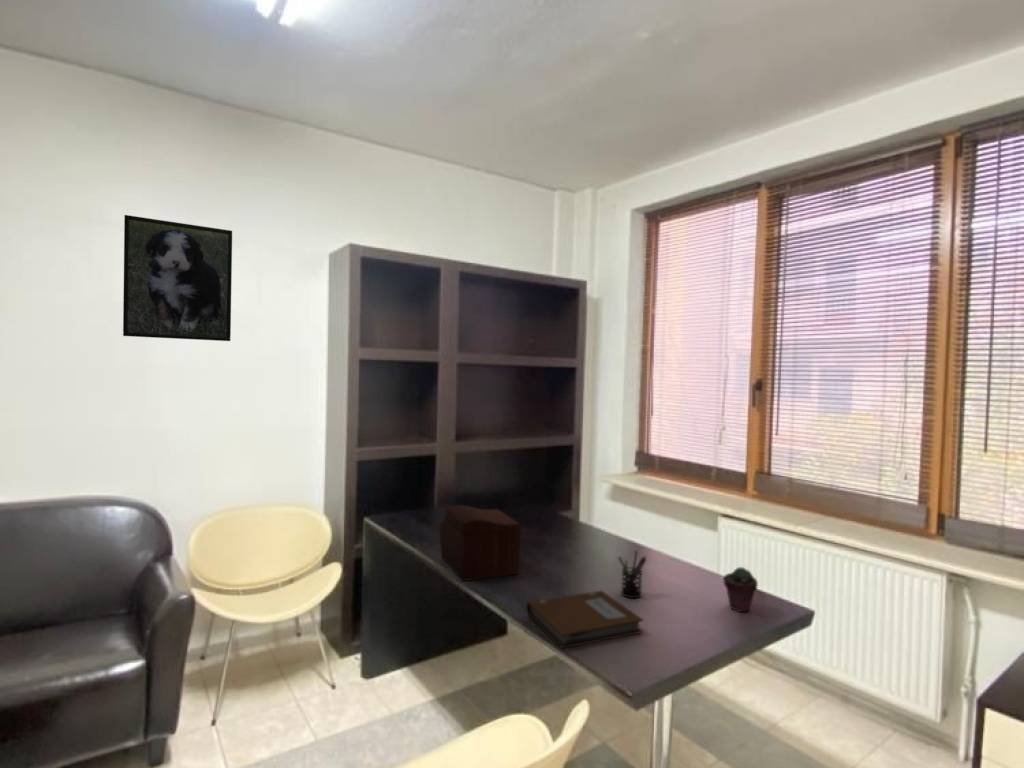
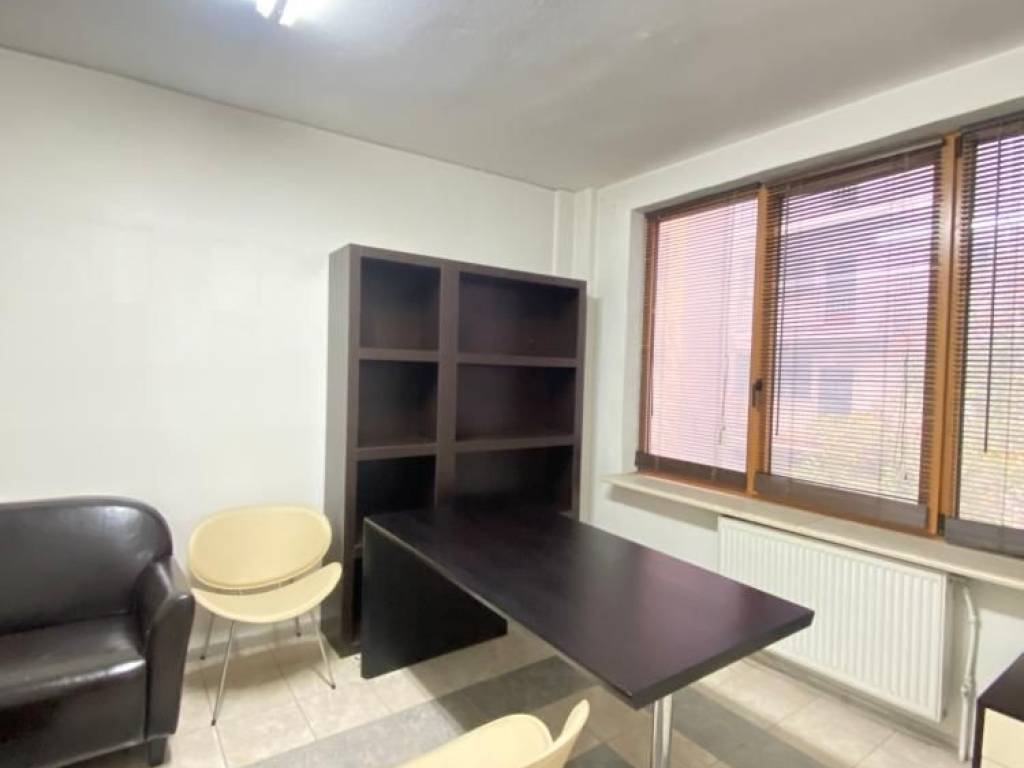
- potted succulent (740, 587)
- notebook (584, 615)
- sewing box (479, 535)
- pen holder (630, 572)
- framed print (179, 281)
